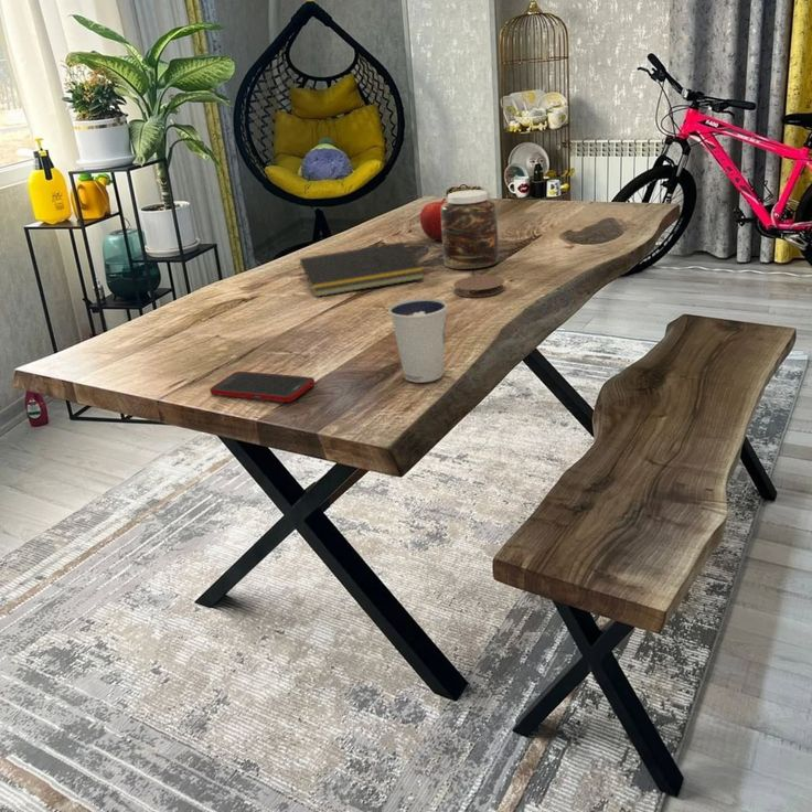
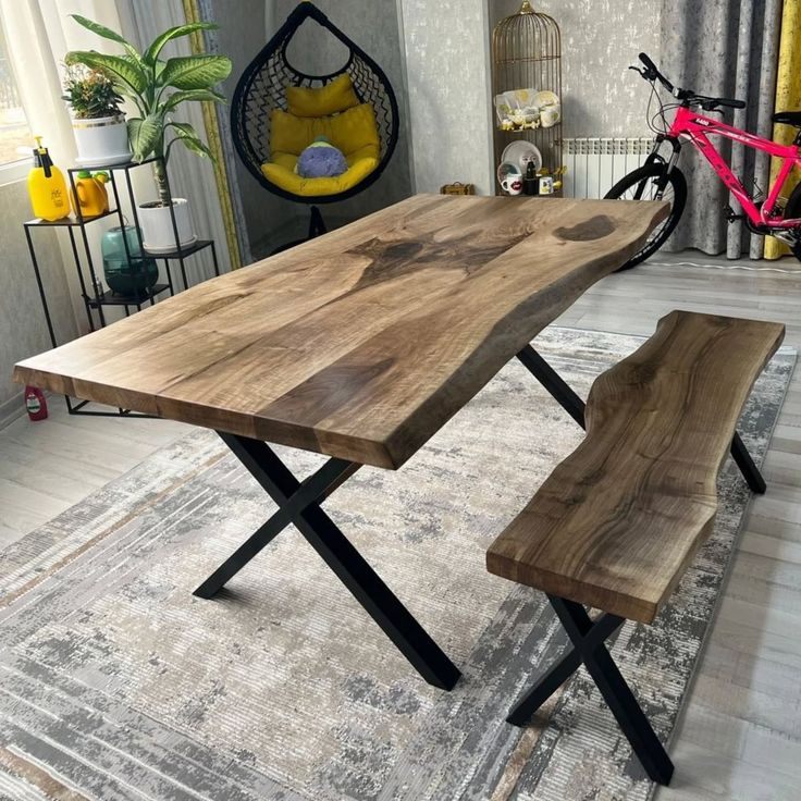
- notepad (361, 268)
- coaster (479, 286)
- jar (469, 228)
- cell phone (261, 386)
- dixie cup (420, 342)
- fruit (439, 218)
